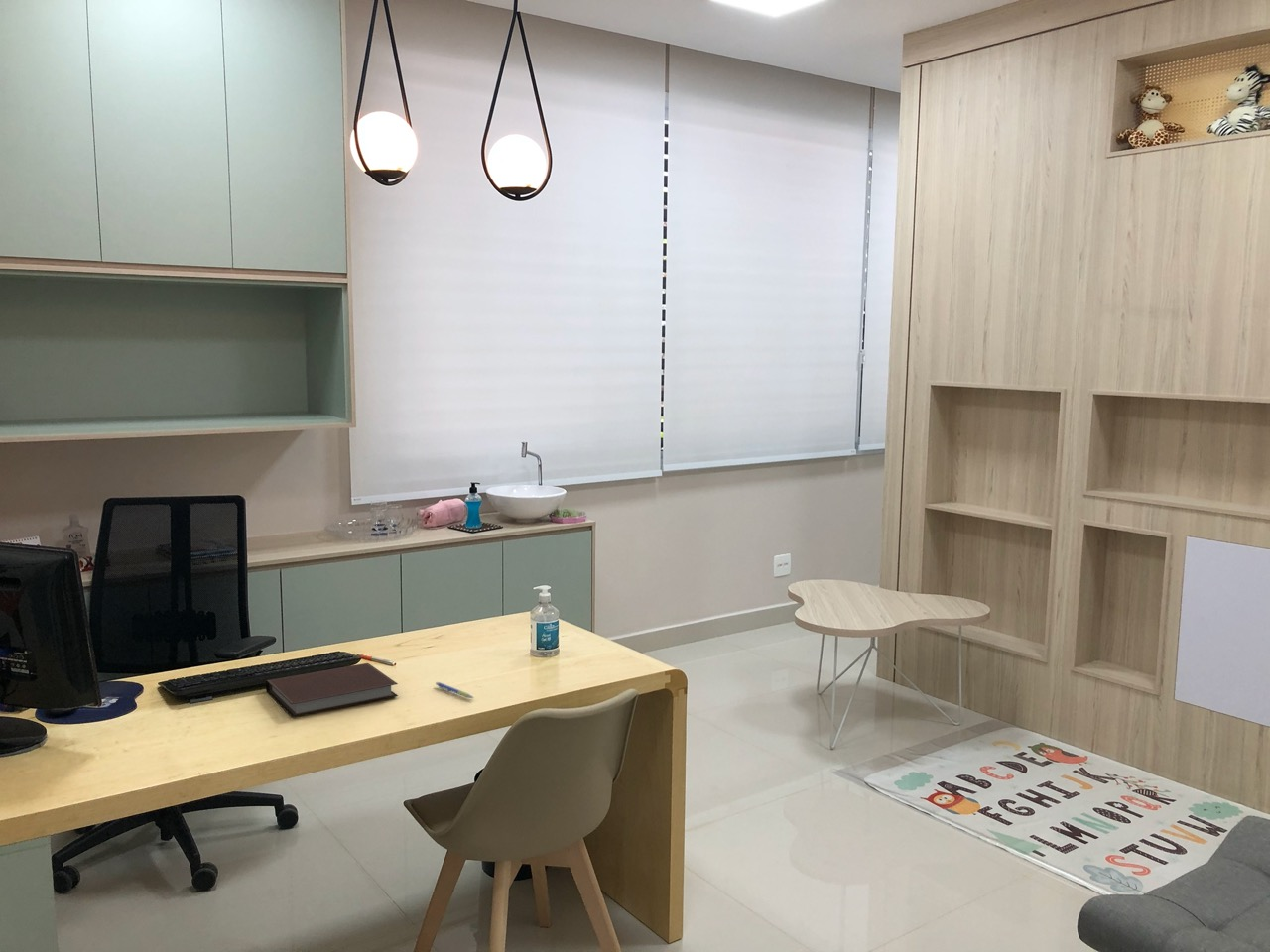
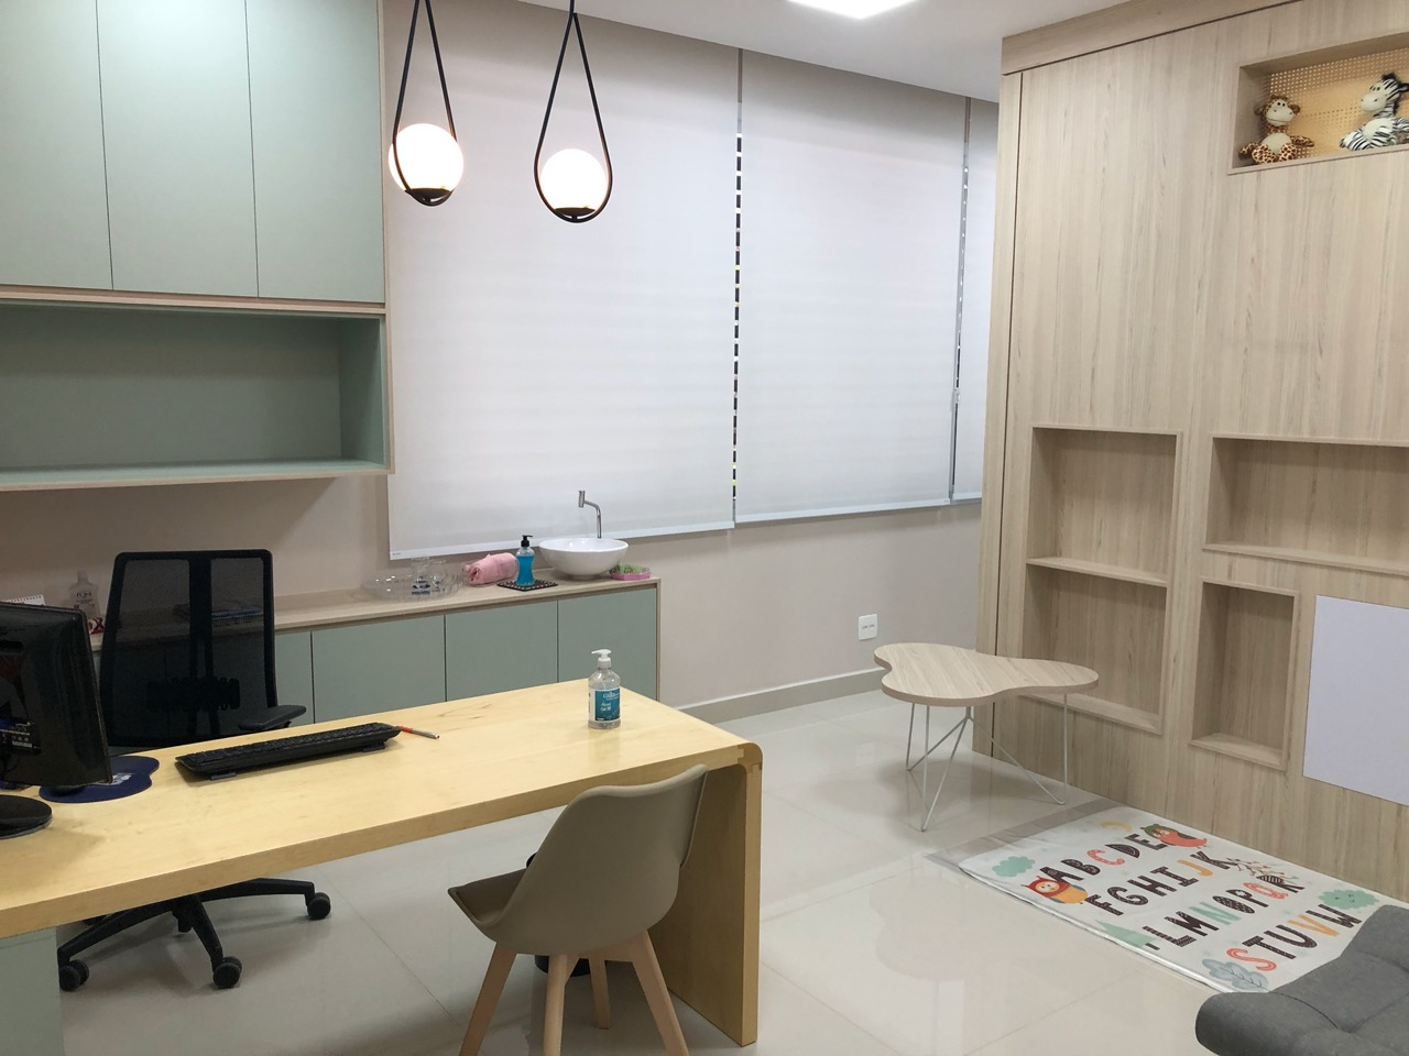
- pen (454, 690)
- notebook (331, 687)
